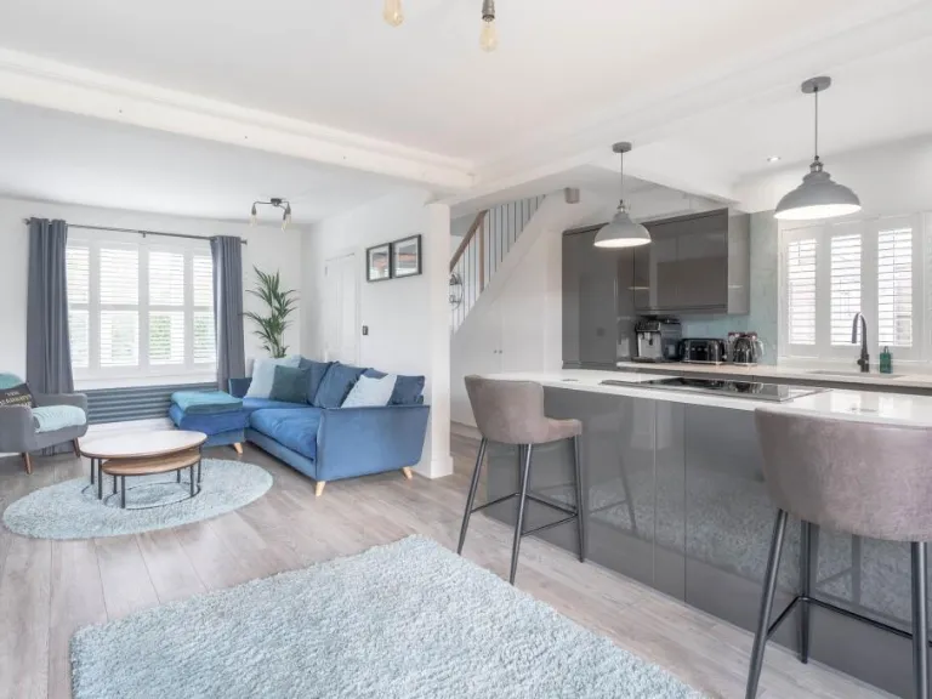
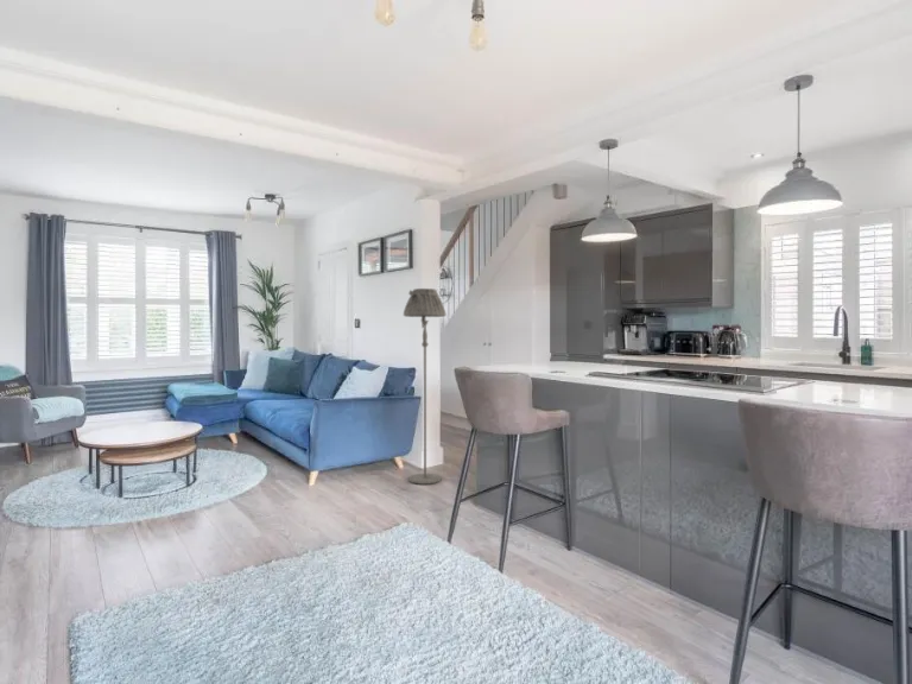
+ floor lamp (424, 384)
